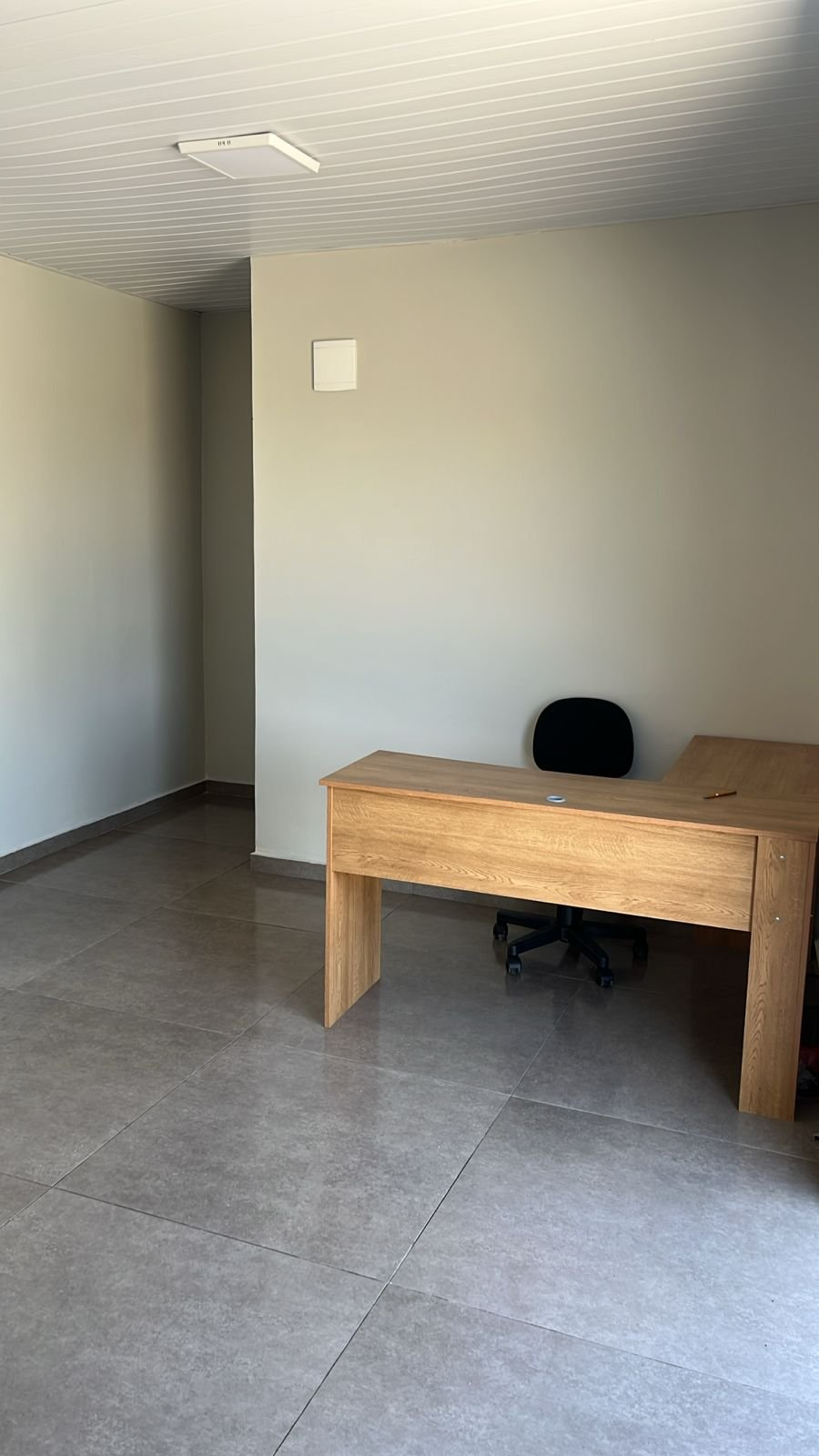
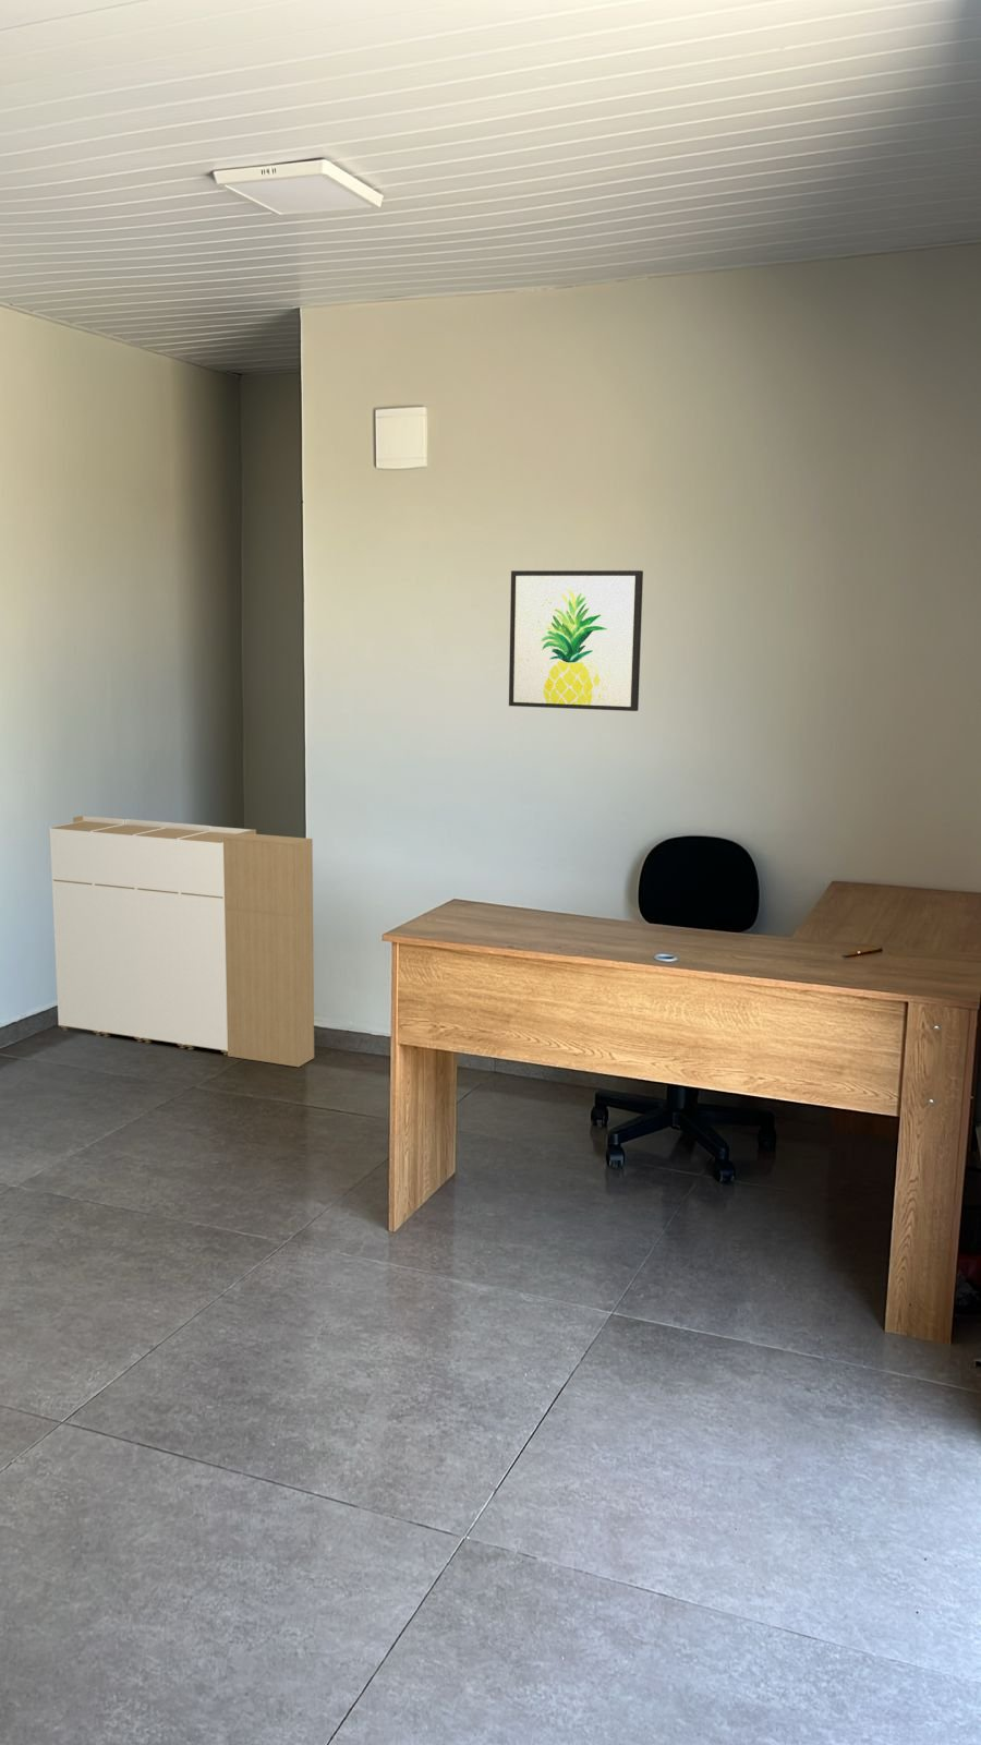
+ storage cabinet (187, 936)
+ wall art (574, 640)
